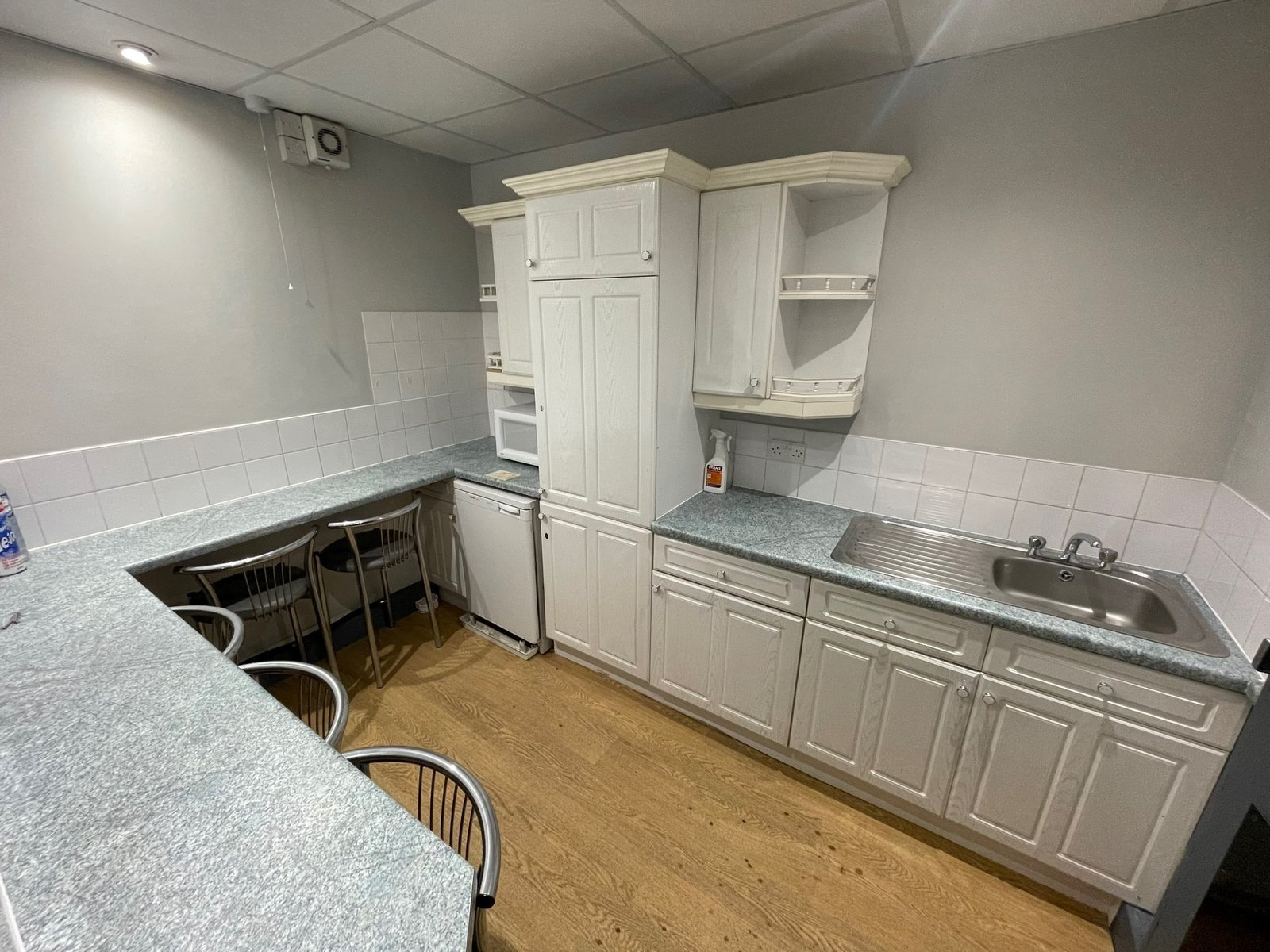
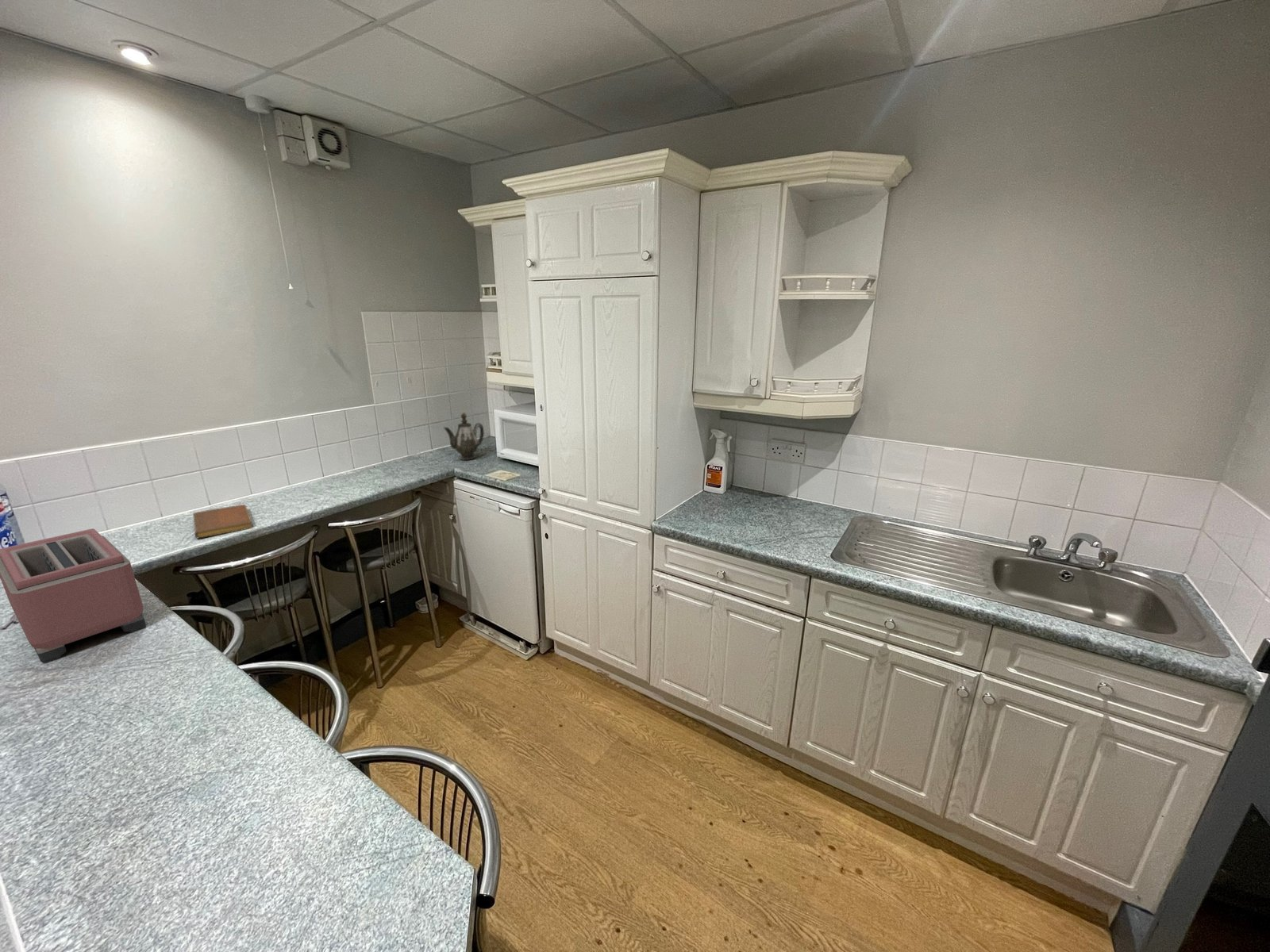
+ toaster (70, 586)
+ notebook (222, 520)
+ teapot (464, 436)
